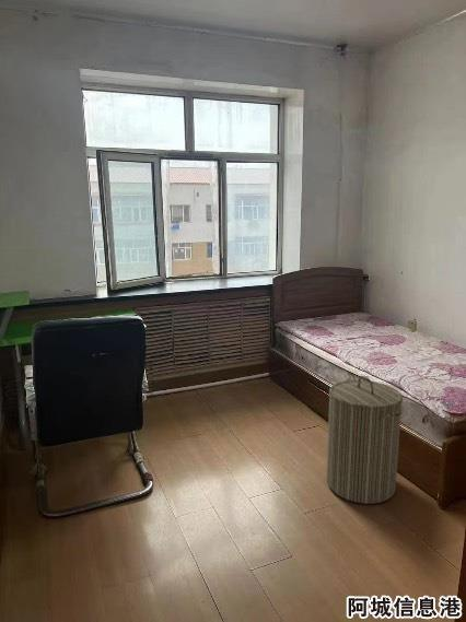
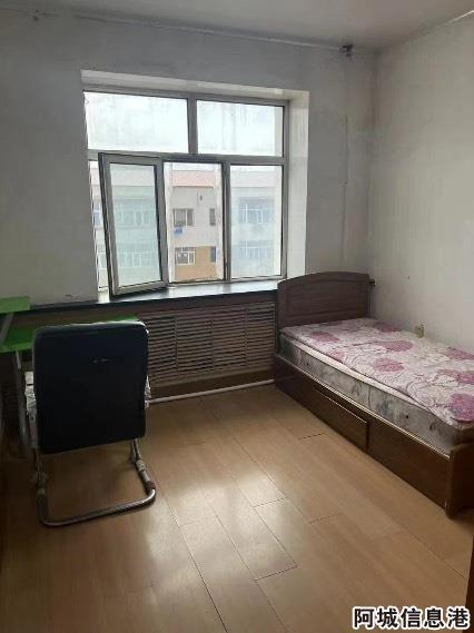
- laundry hamper (362, 432)
